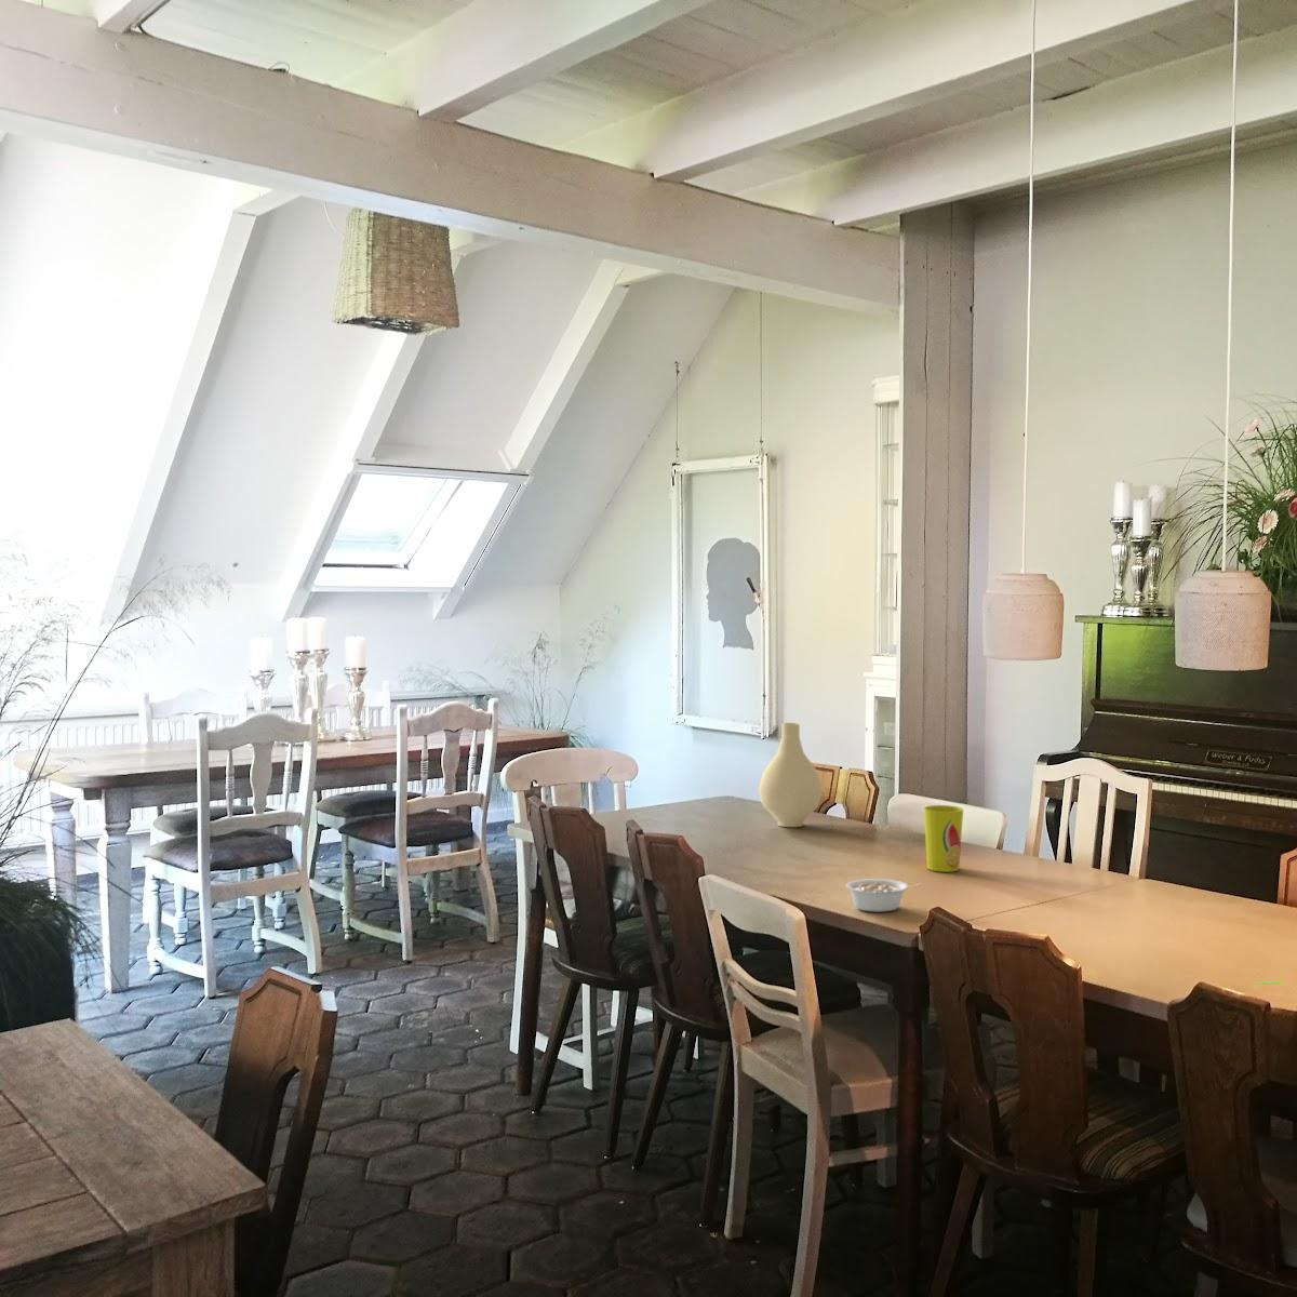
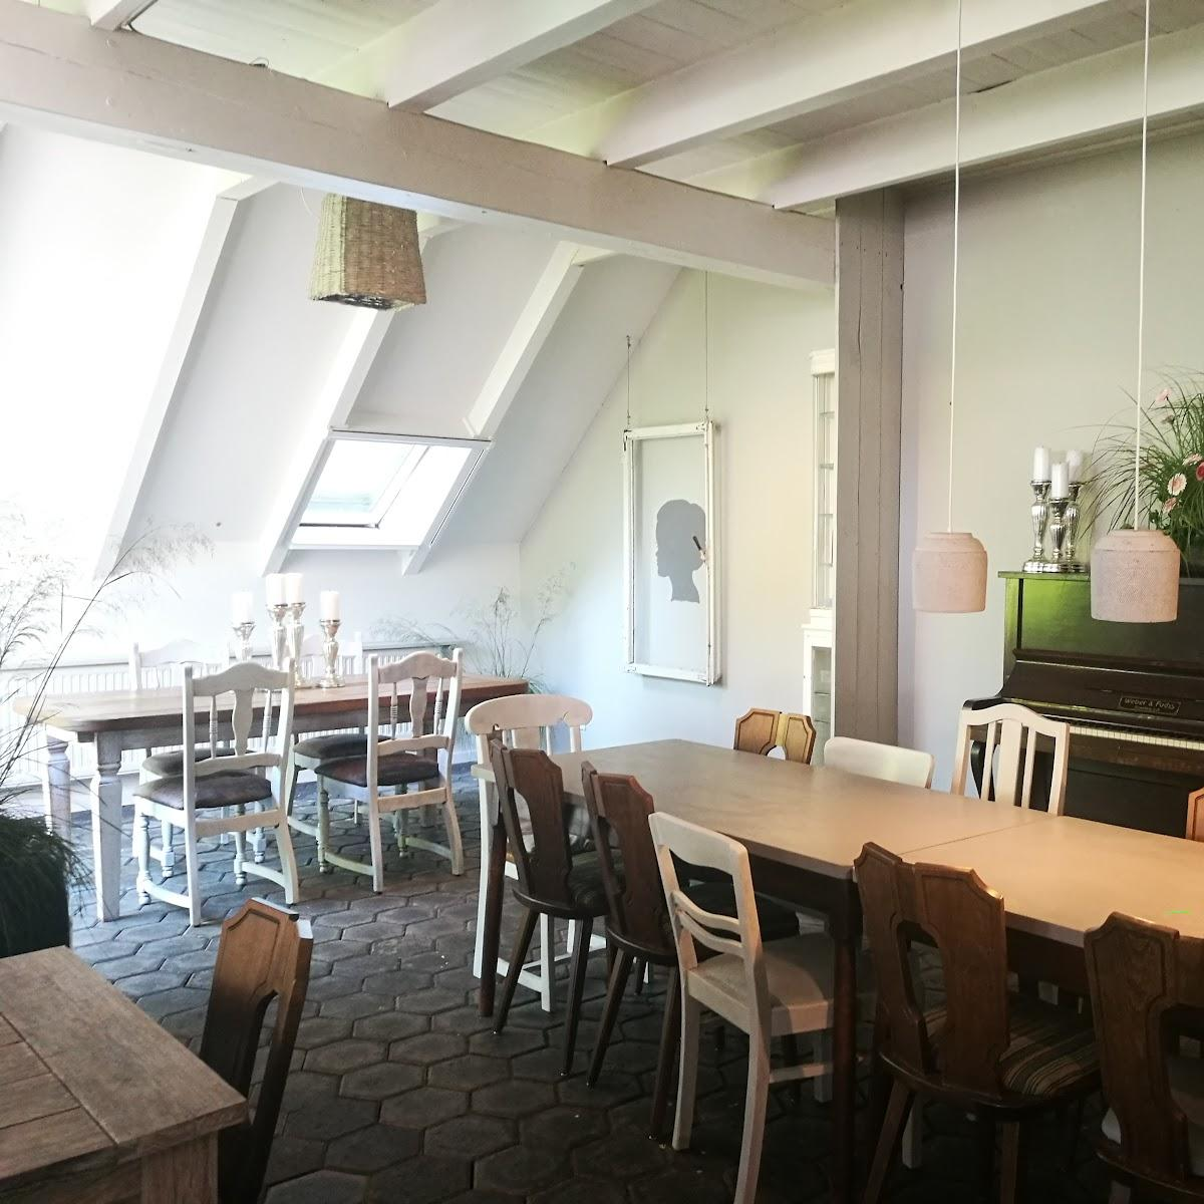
- vase (790, 774)
- legume (879, 894)
- cup (943, 837)
